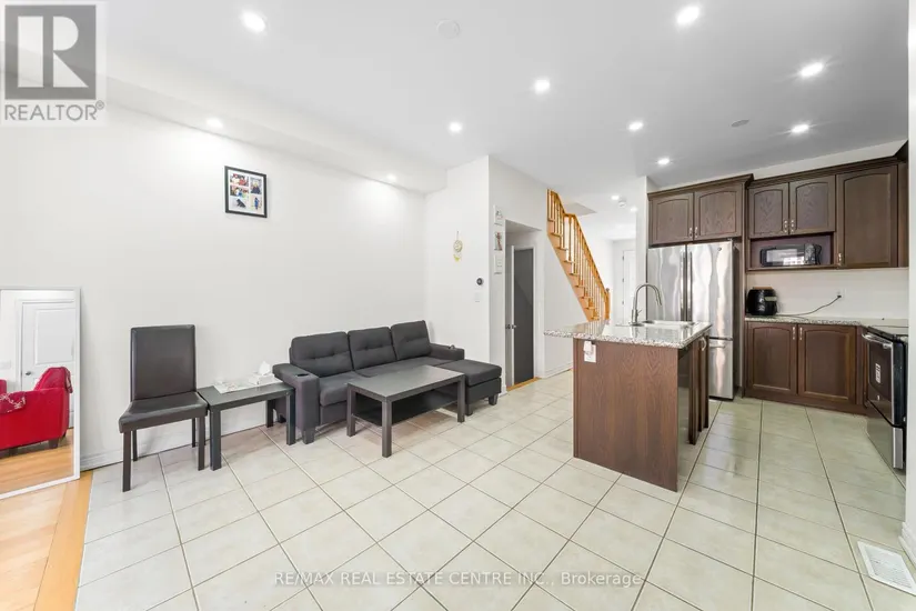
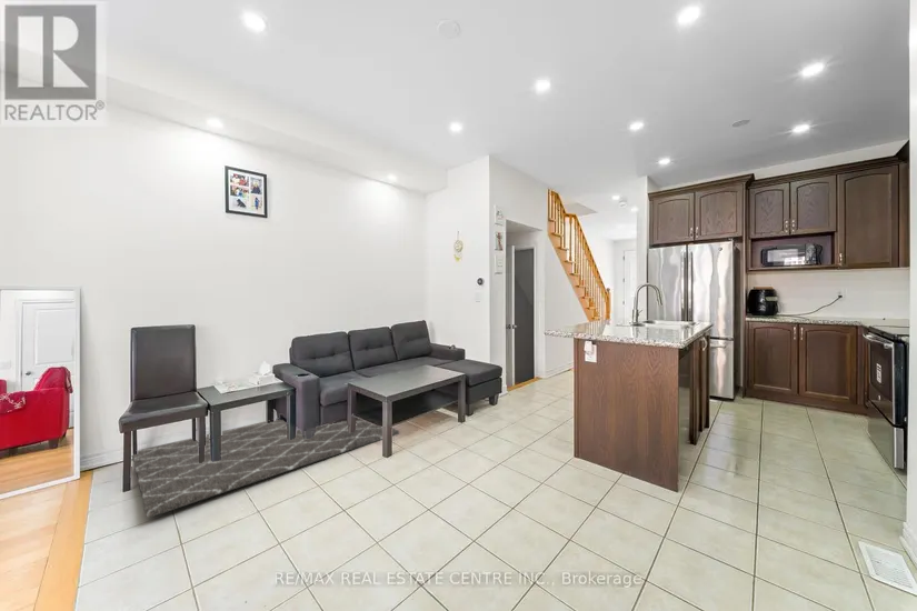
+ rug (275, 441)
